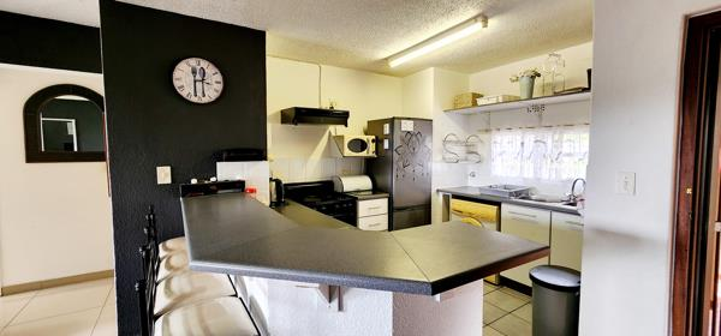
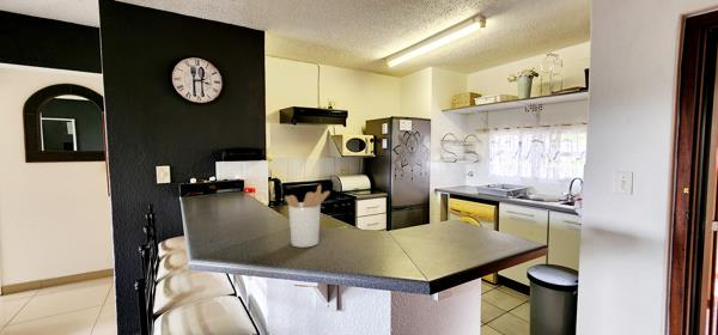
+ utensil holder (309, 215)
